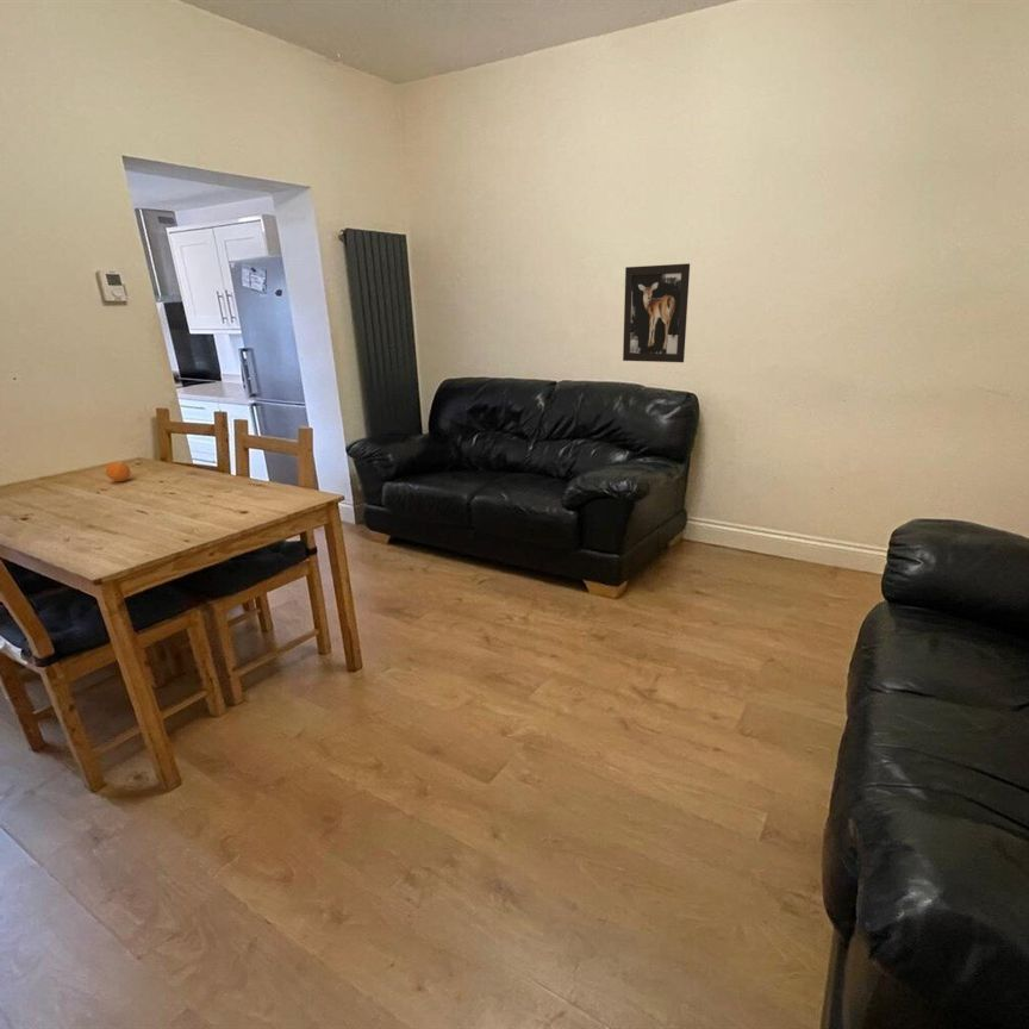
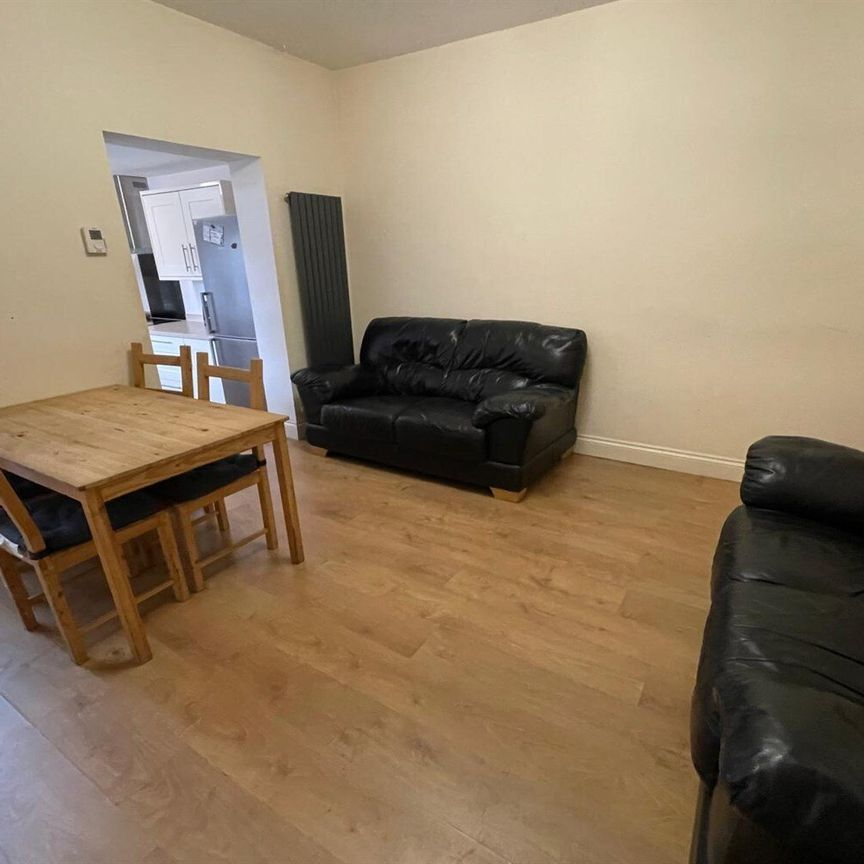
- fruit (118, 472)
- wall art (654, 314)
